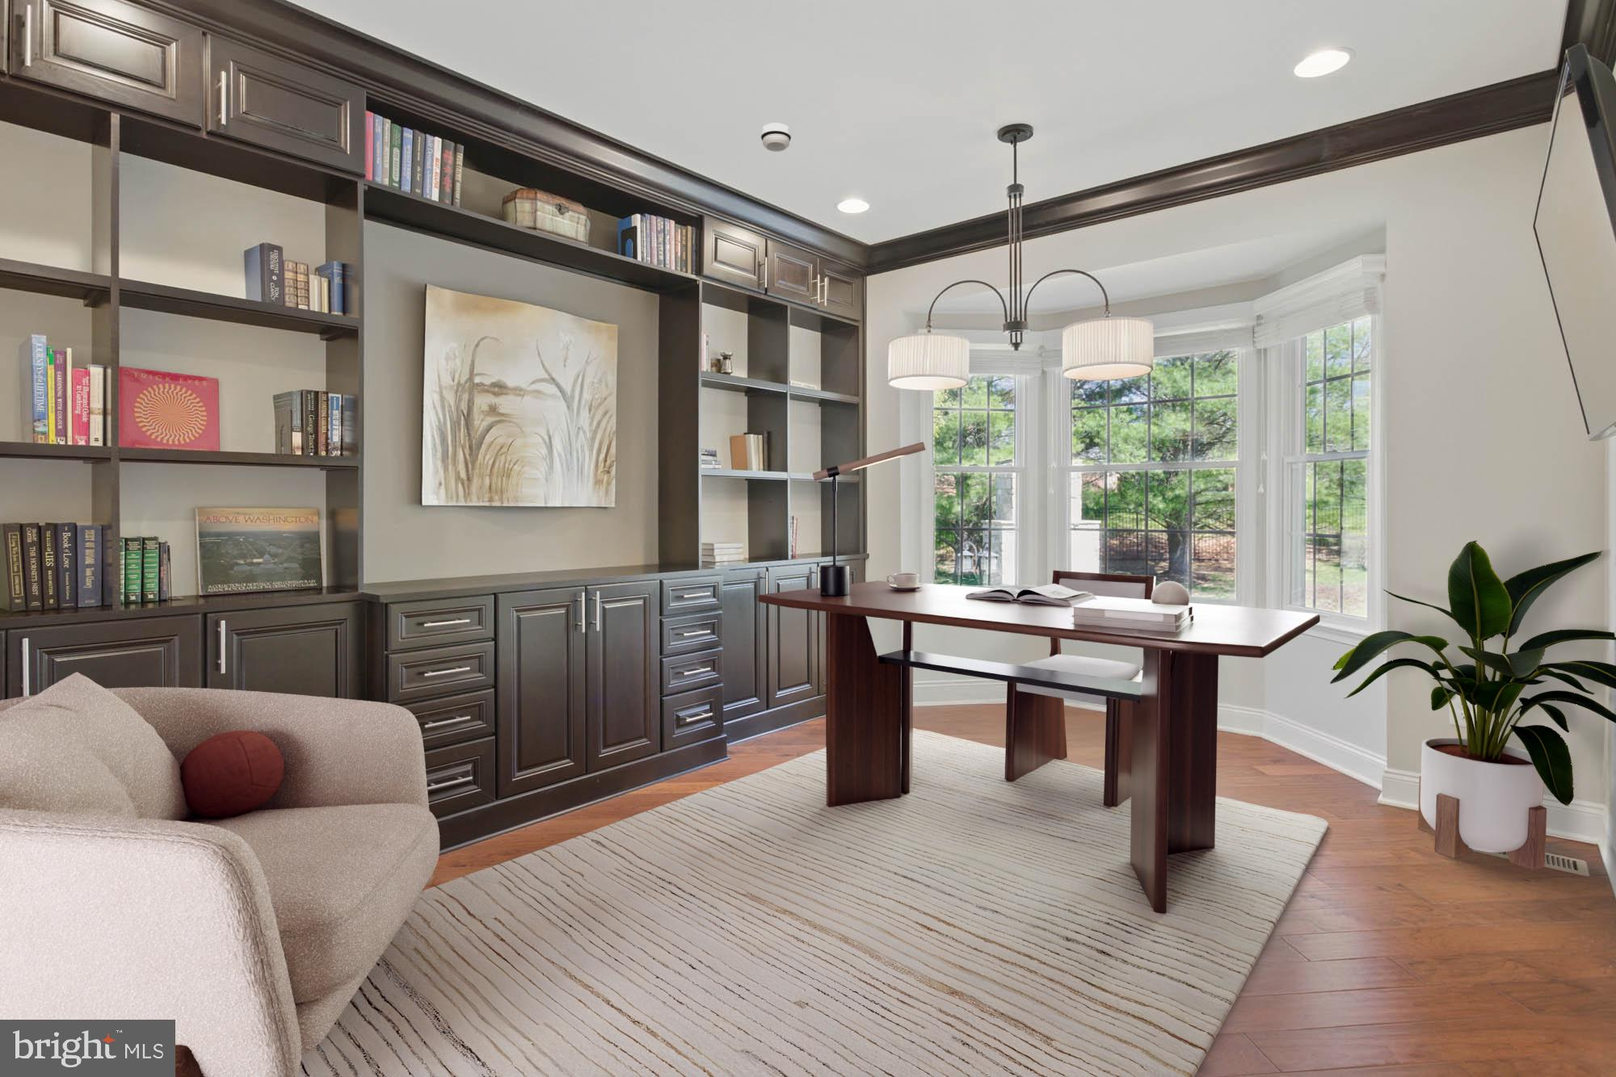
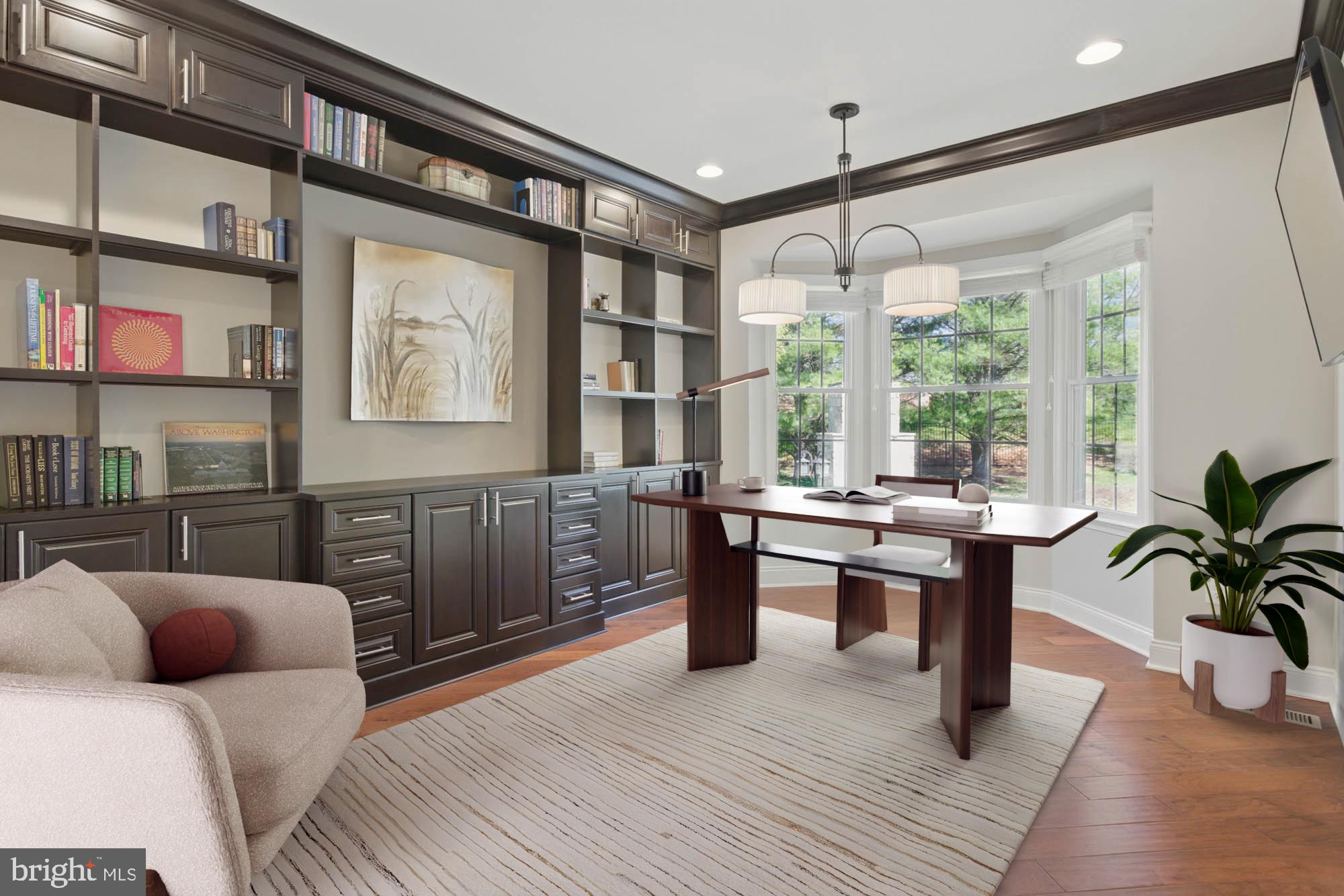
- smoke detector (776, 137)
